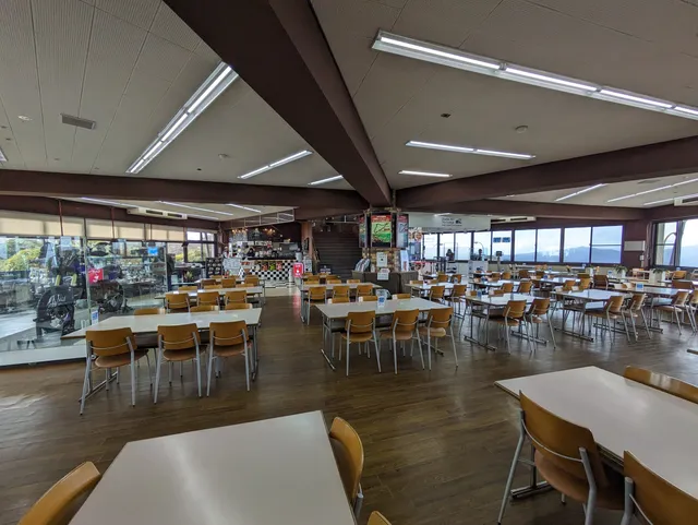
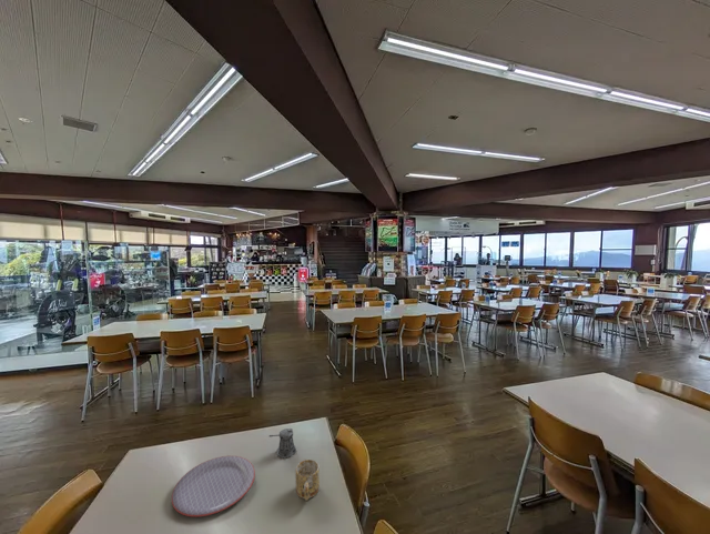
+ mug (307, 482)
+ pepper shaker (284, 441)
+ plate (215, 484)
